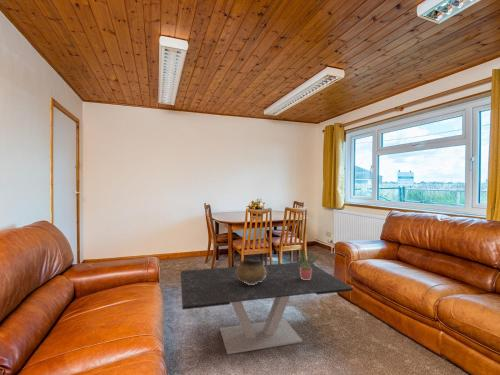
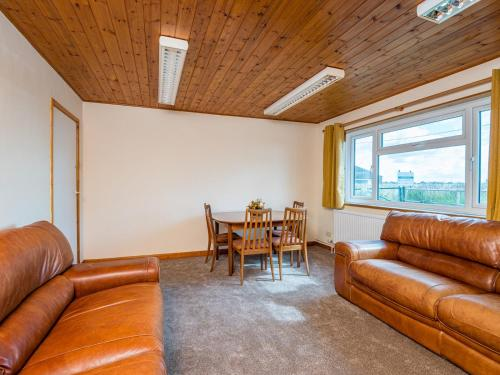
- decorative bowl (251, 272)
- potted plant (306, 261)
- coffee table (257, 299)
